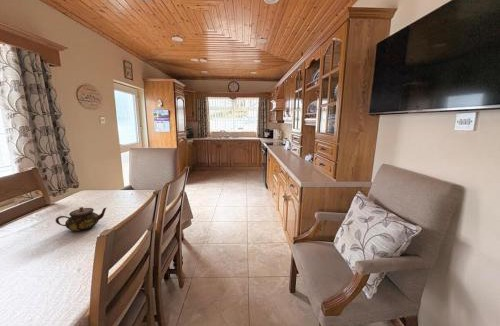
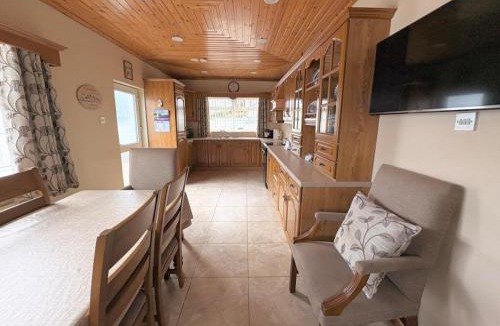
- teapot (83, 217)
